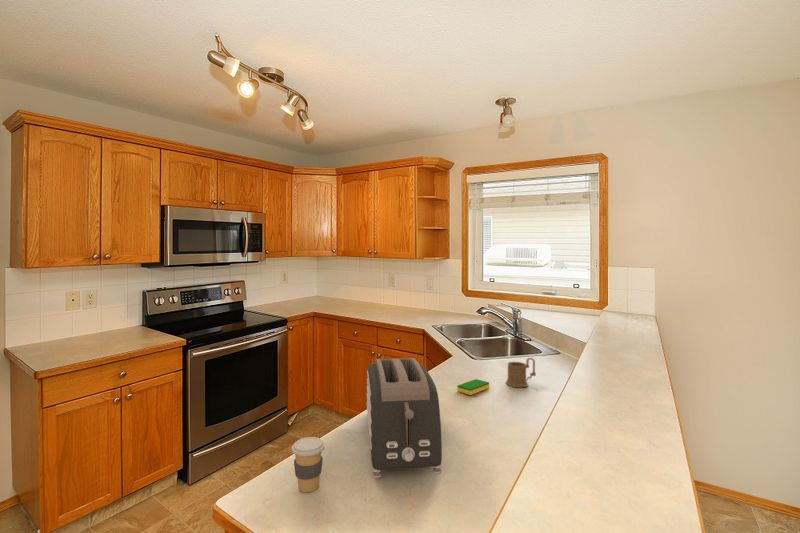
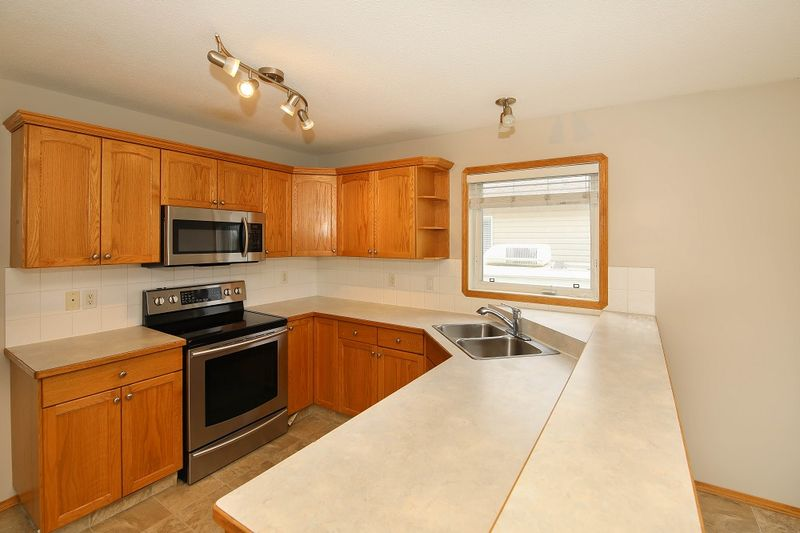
- mug (520, 370)
- coffee cup (308, 464)
- toaster (399, 404)
- dish sponge (473, 386)
